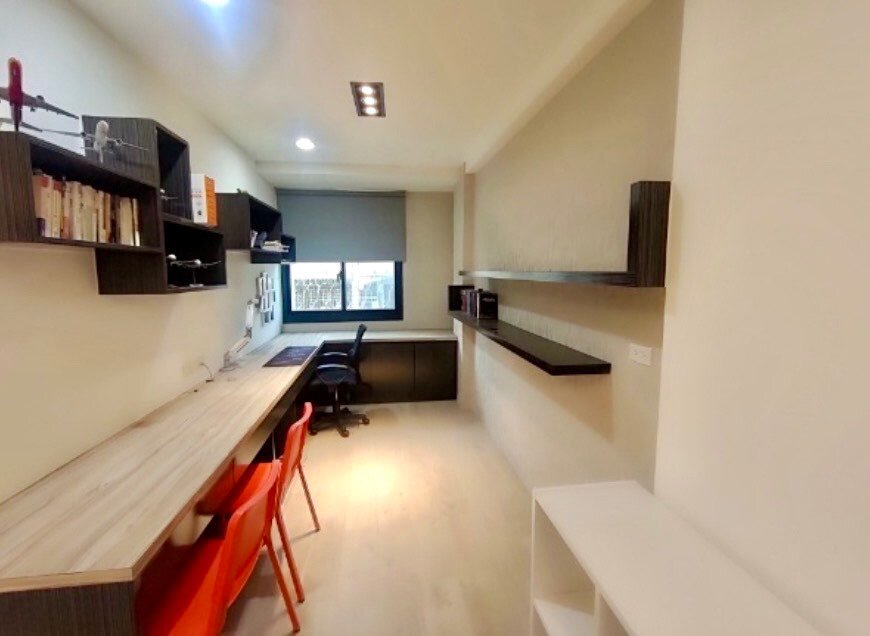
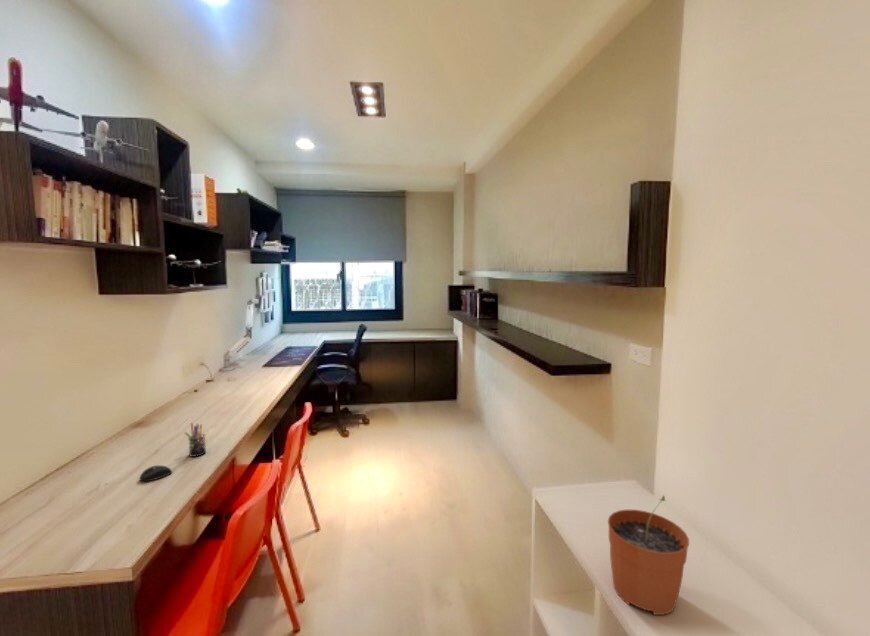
+ plant pot (646, 545)
+ mouse (156, 471)
+ pen holder (194, 439)
